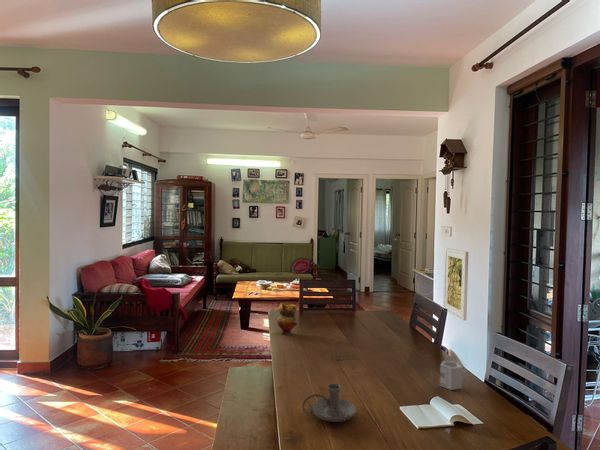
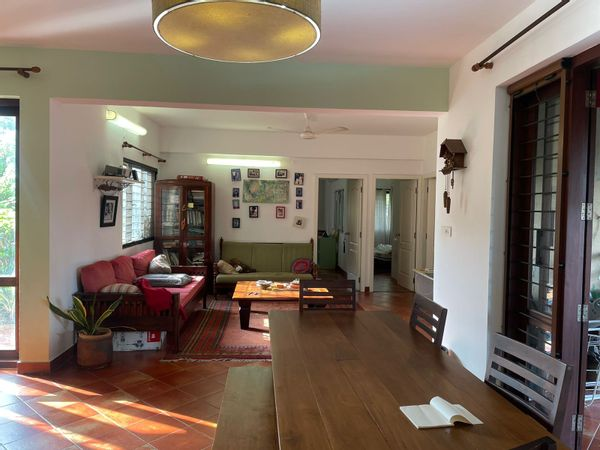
- cup (452, 375)
- candle holder (328, 401)
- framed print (455, 282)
- teapot (287, 316)
